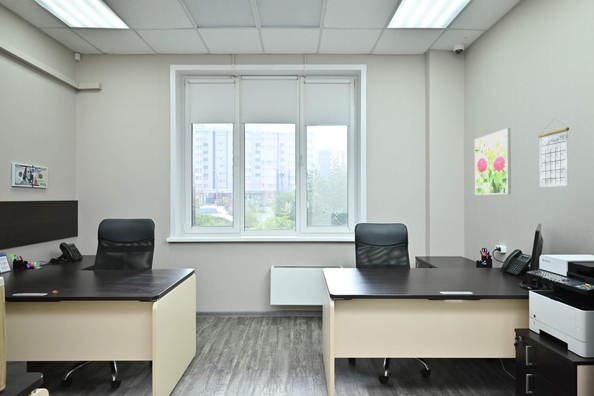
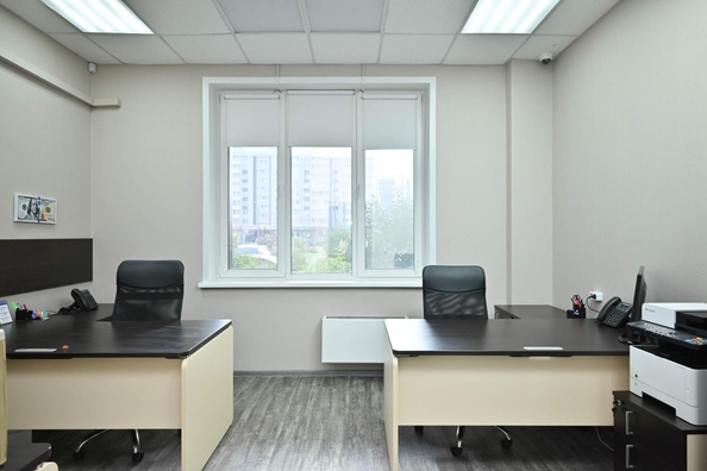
- calendar (553, 152)
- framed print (491, 164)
